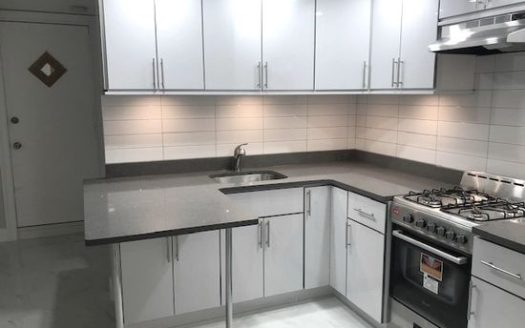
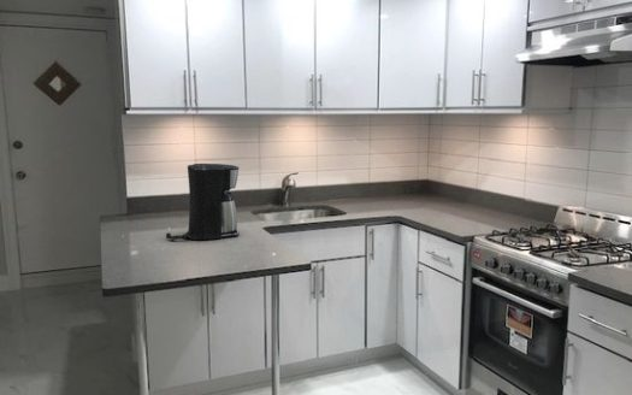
+ coffee maker (203, 199)
